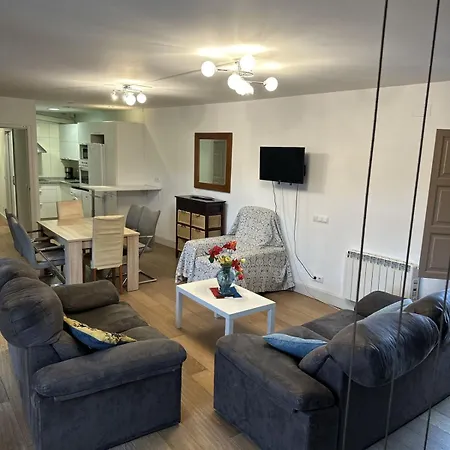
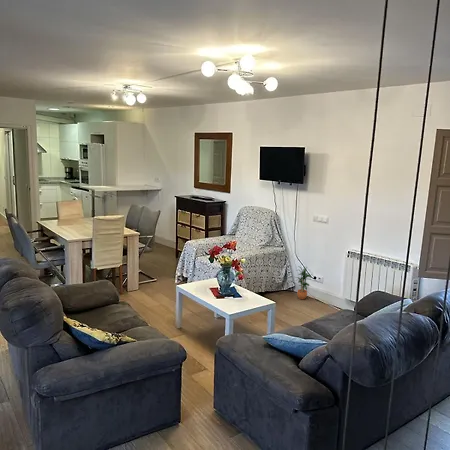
+ potted plant (304, 282)
